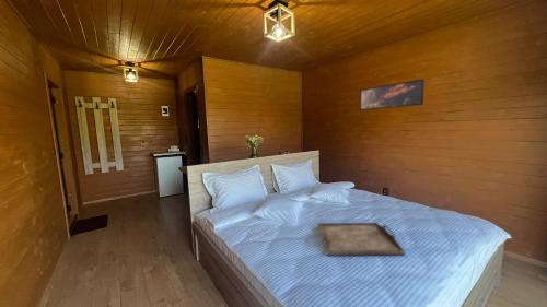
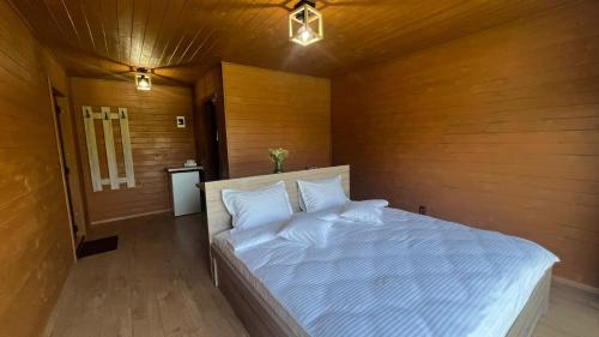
- serving tray (354, 233)
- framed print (388, 96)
